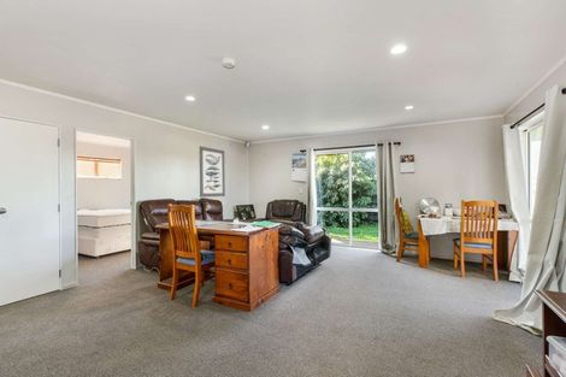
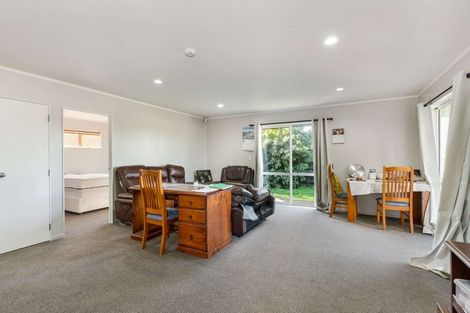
- wall art (212, 172)
